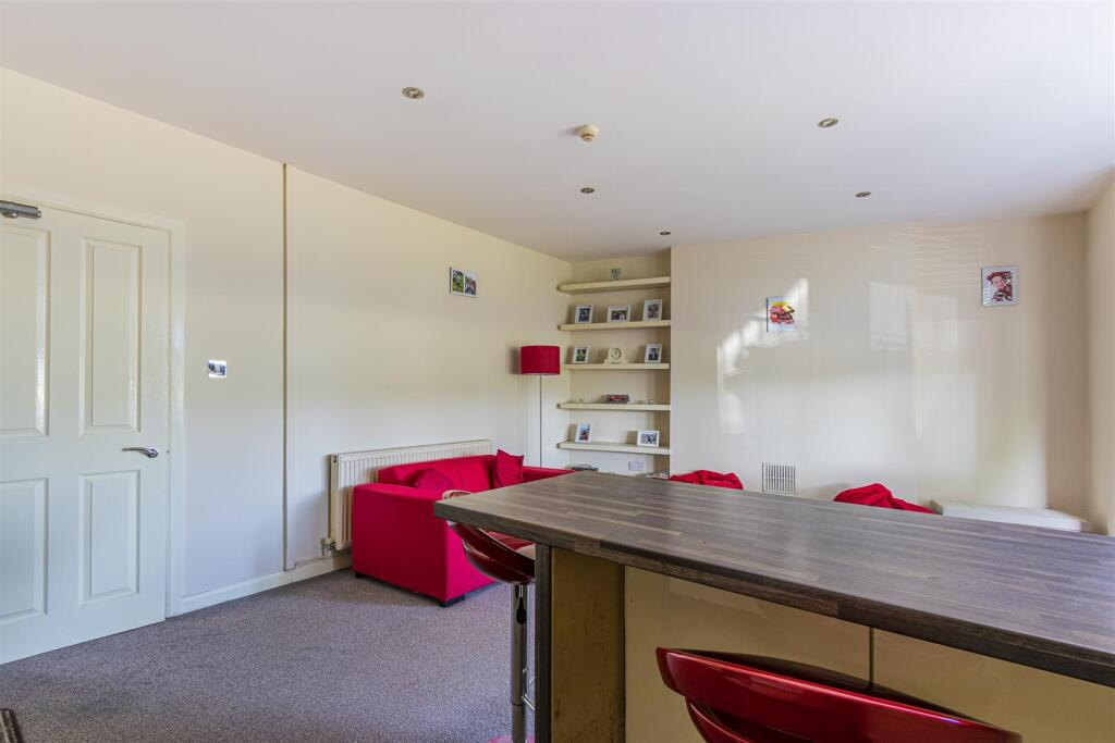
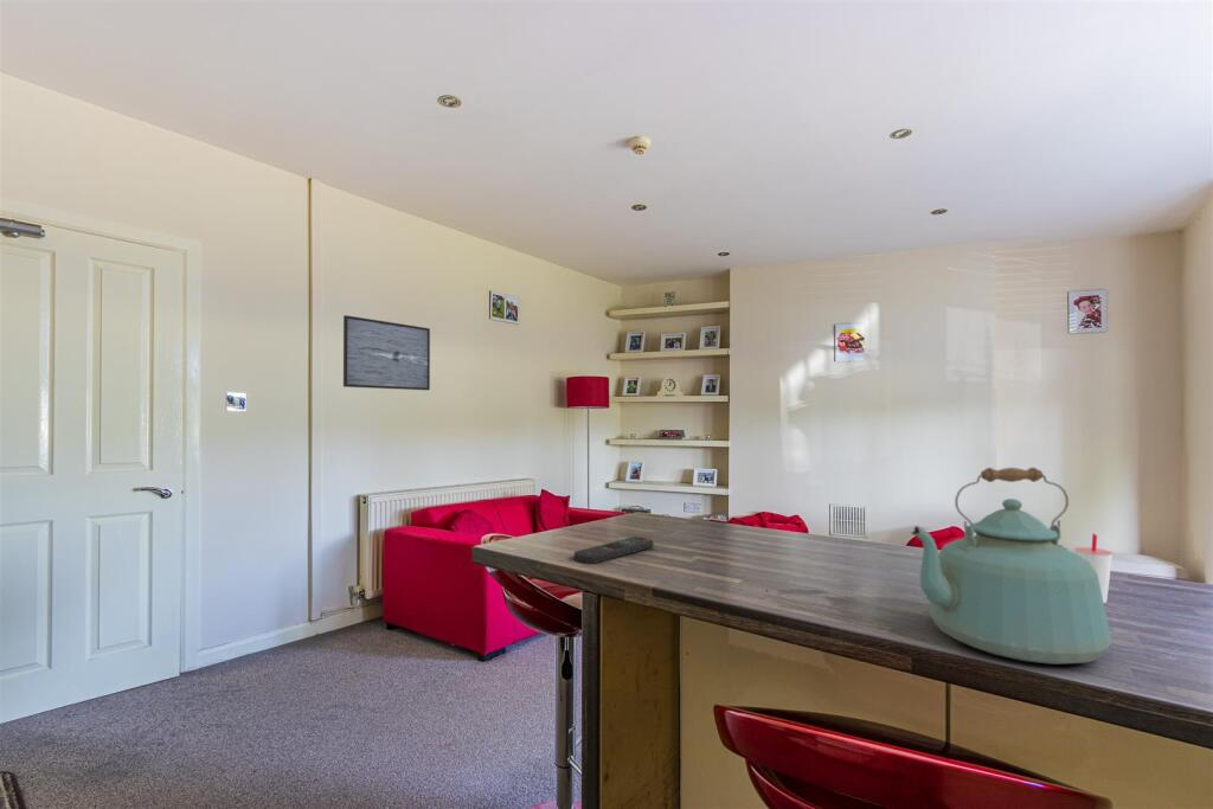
+ remote control (615, 548)
+ kettle (997, 553)
+ cup (1093, 566)
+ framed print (389, 355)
